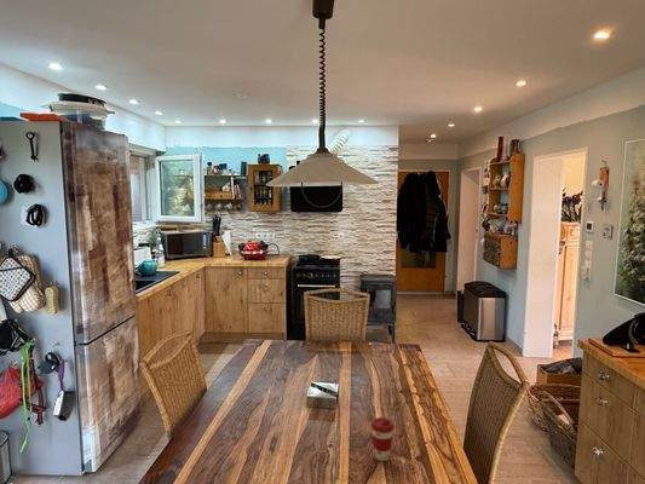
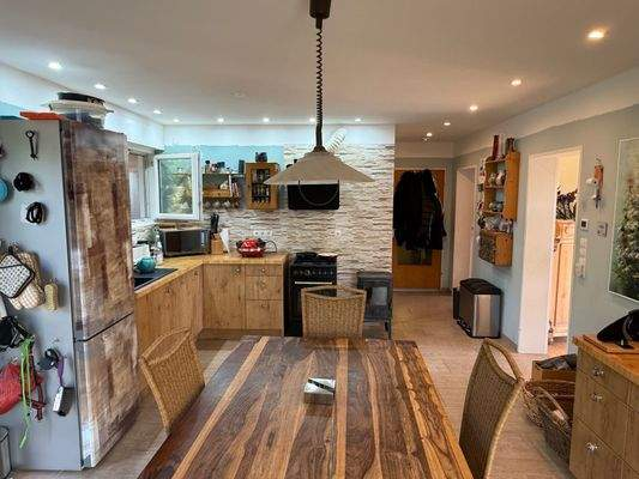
- coffee cup (381, 439)
